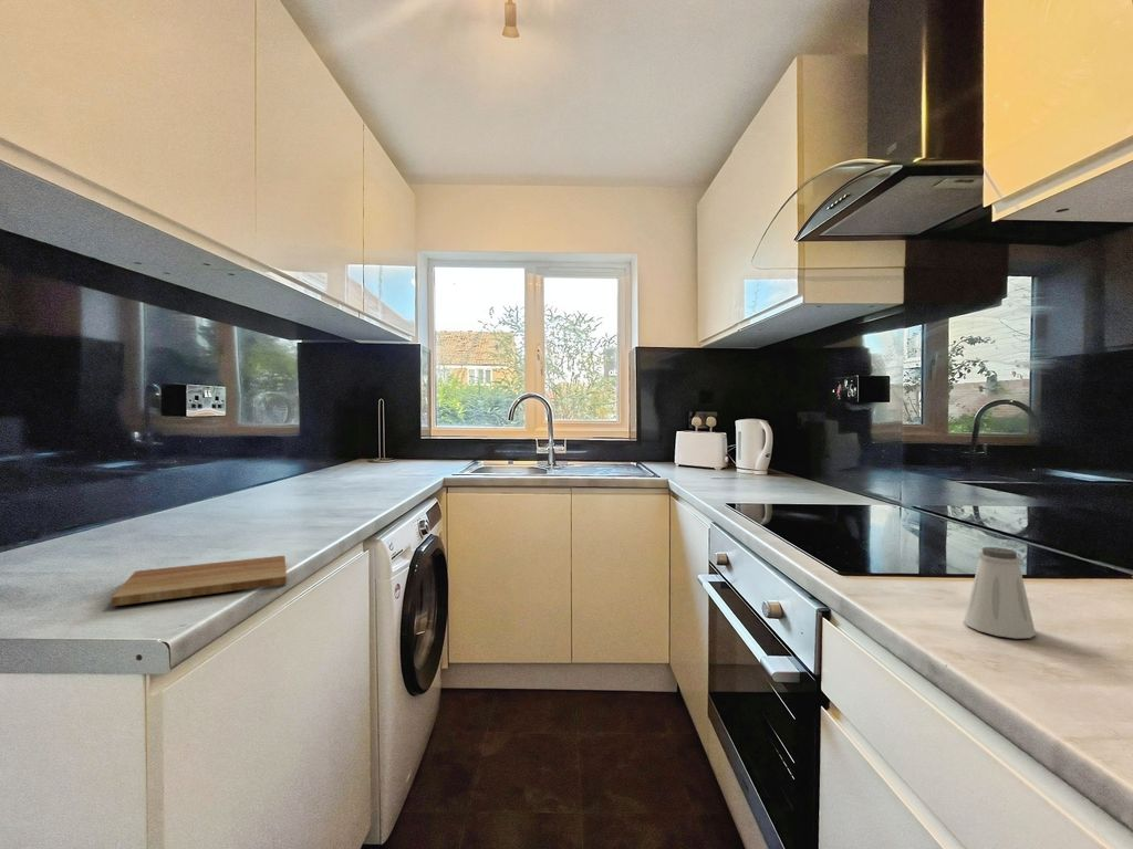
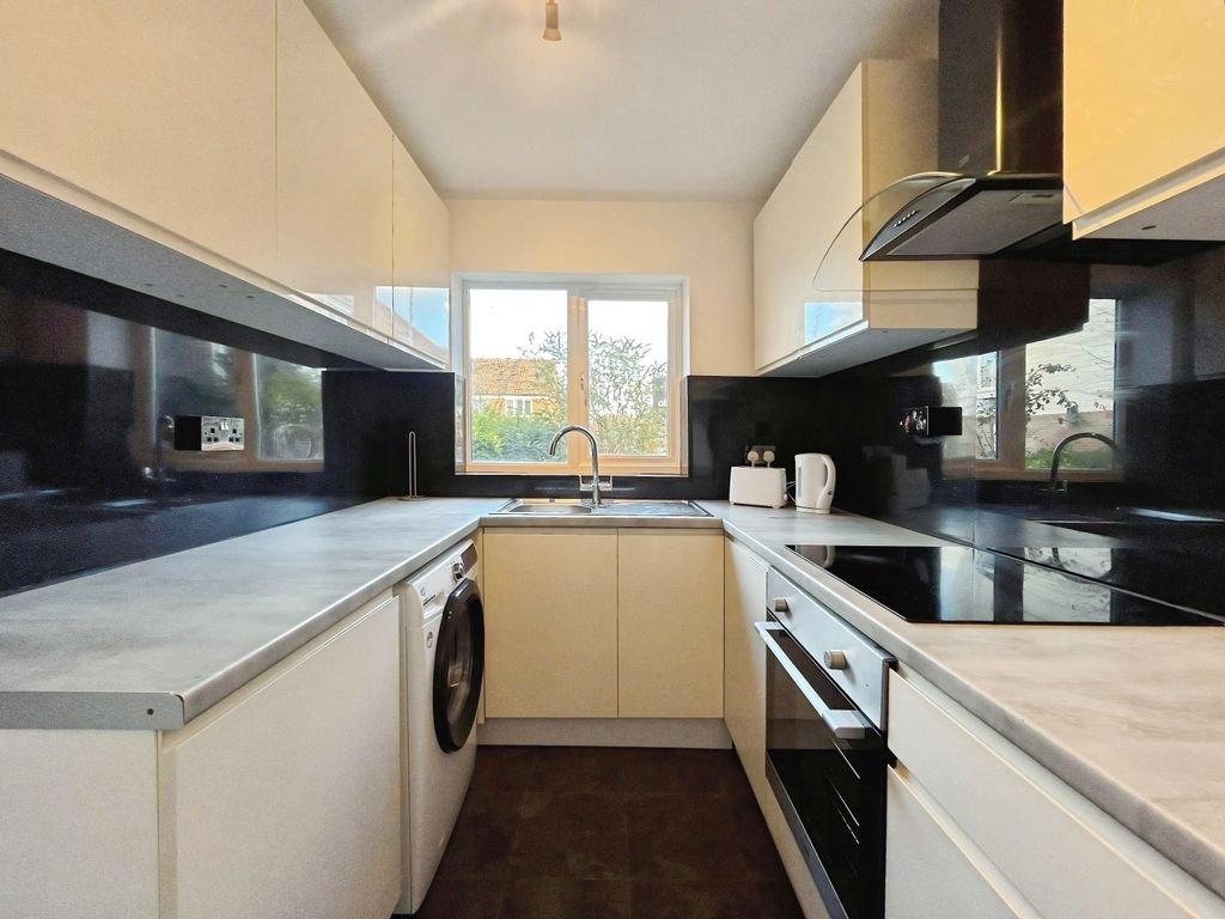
- cutting board (209, 577)
- saltshaker (998, 588)
